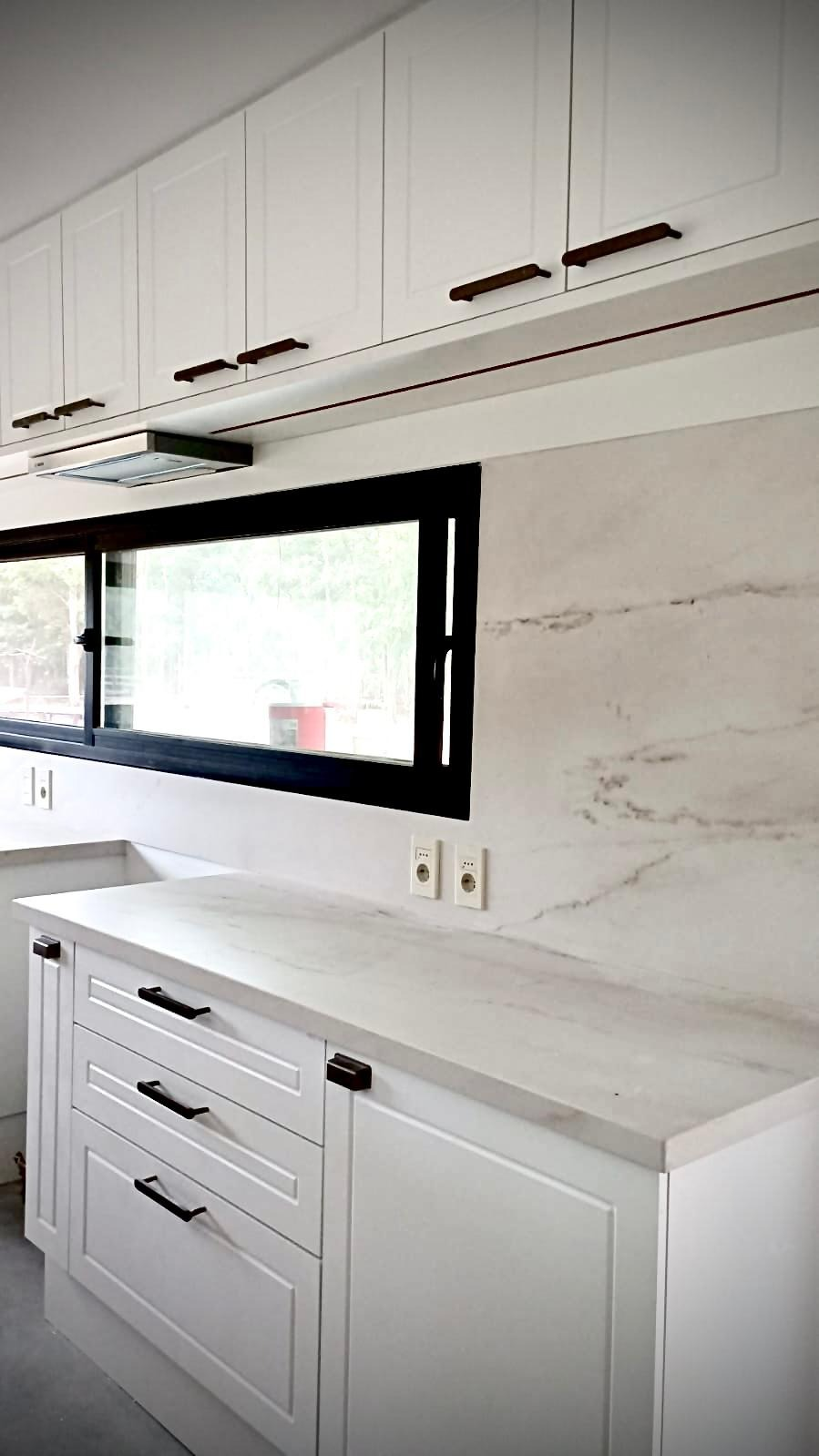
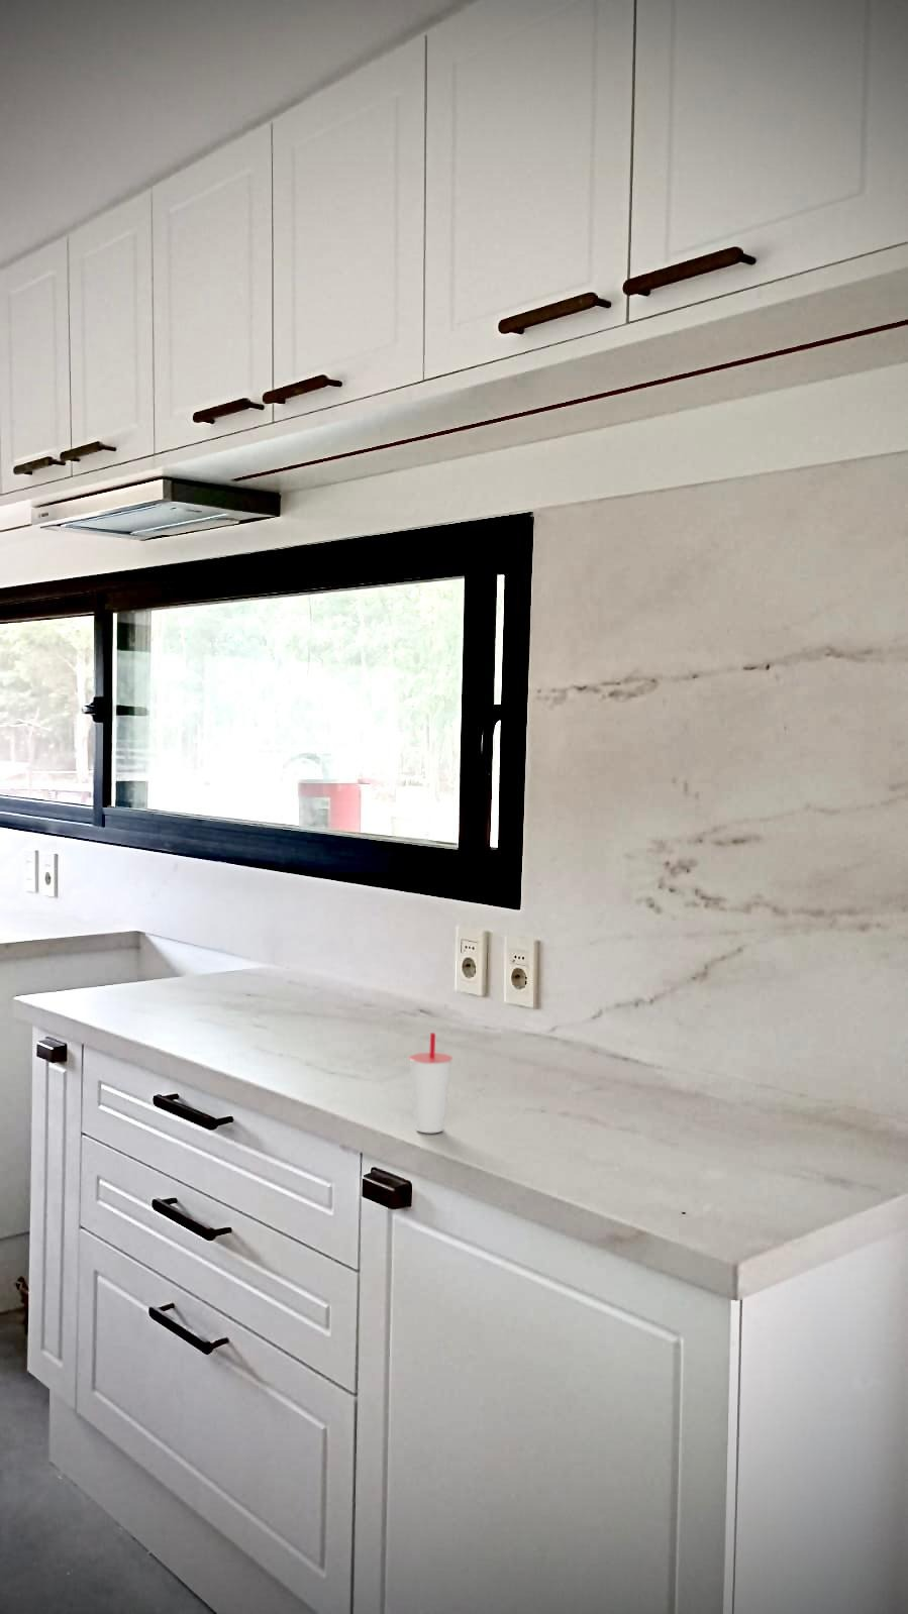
+ cup (430, 1081)
